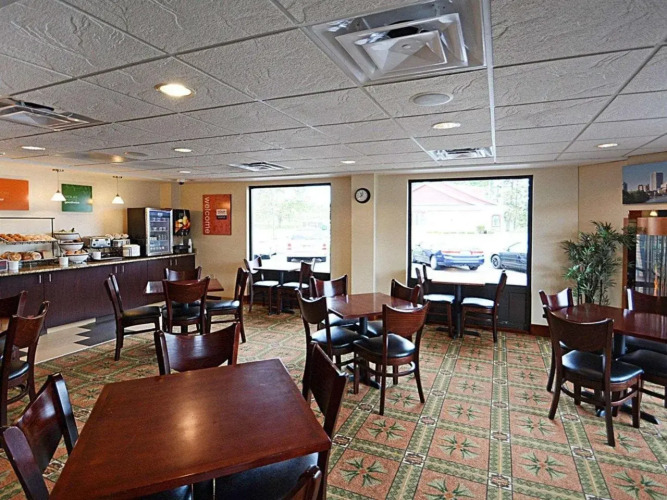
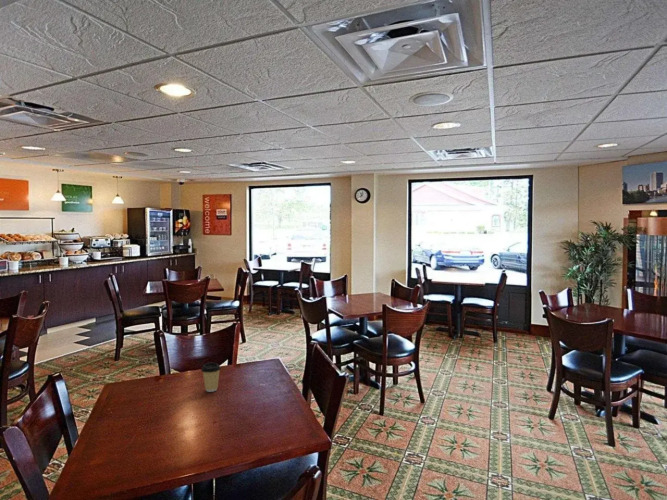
+ coffee cup (211, 377)
